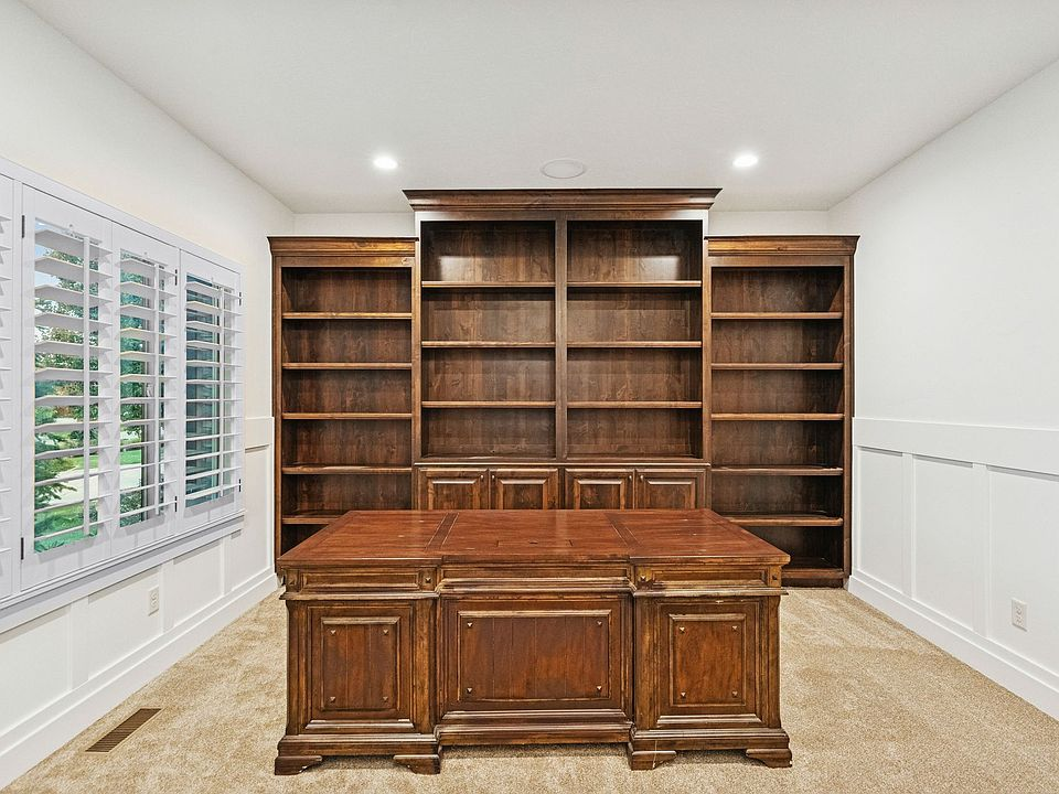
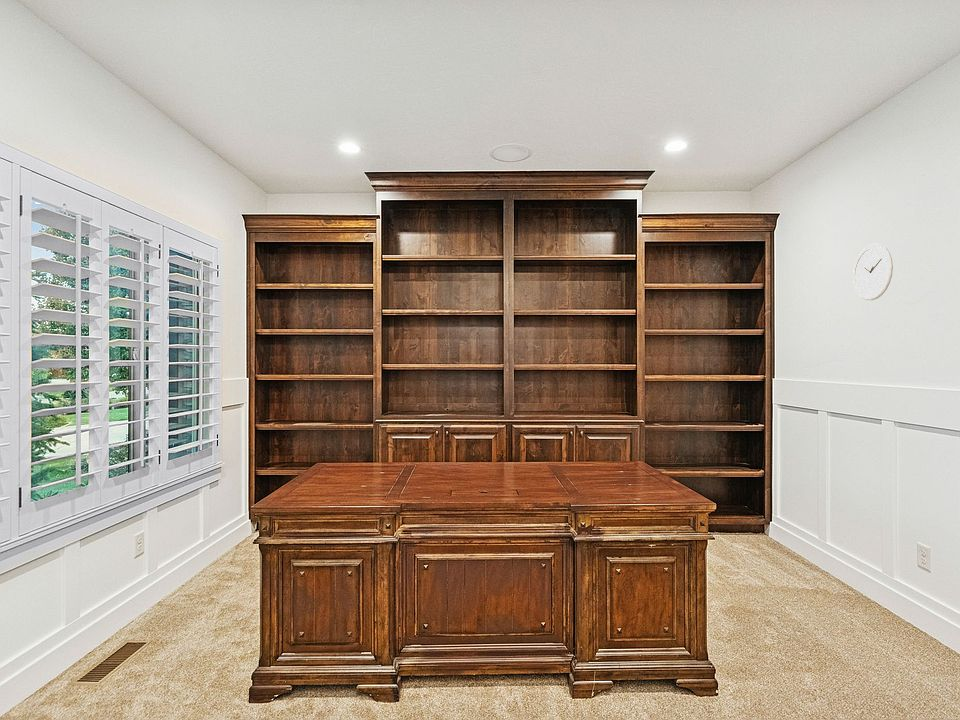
+ wall clock (870, 272)
